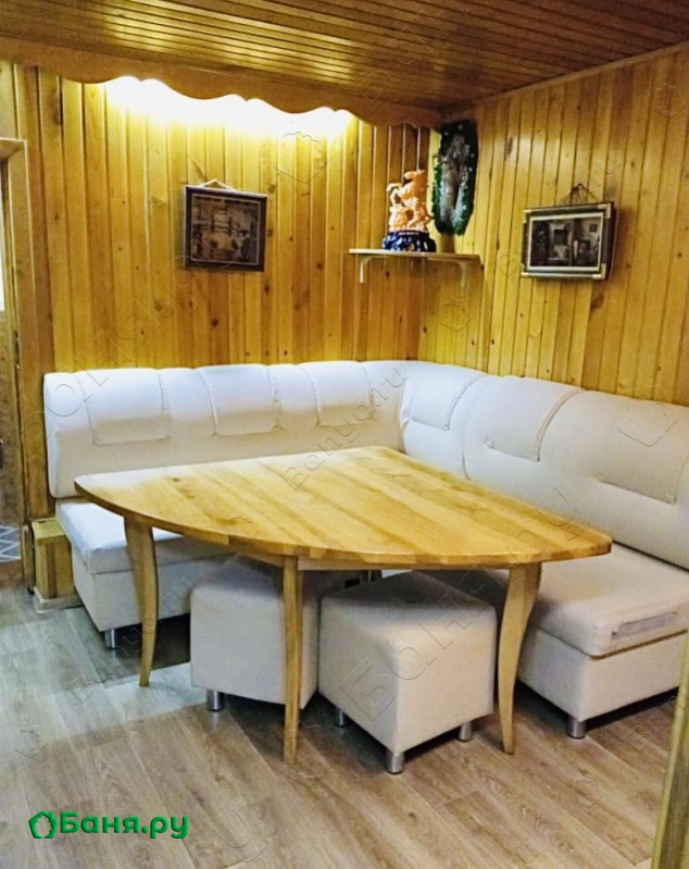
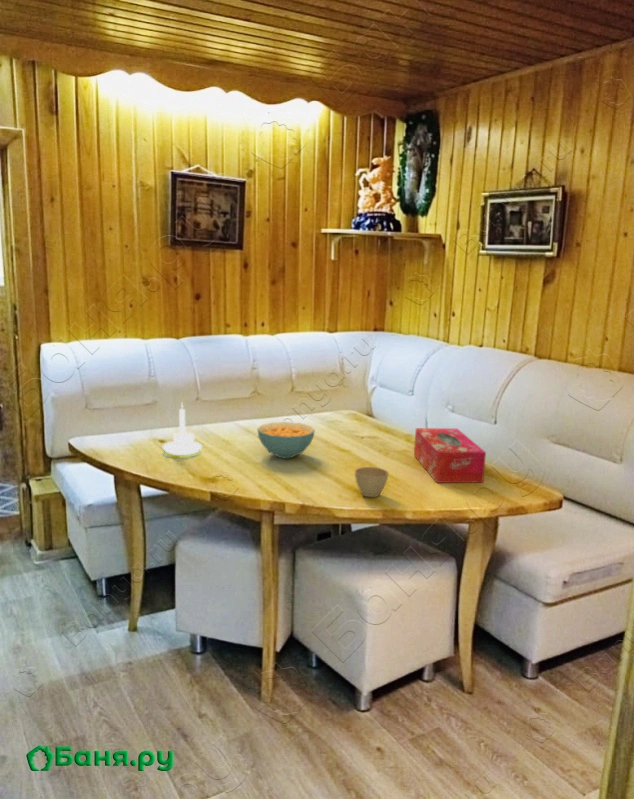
+ tissue box (447, 453)
+ candle holder (182, 426)
+ cereal bowl (285, 442)
+ flower pot (371, 483)
